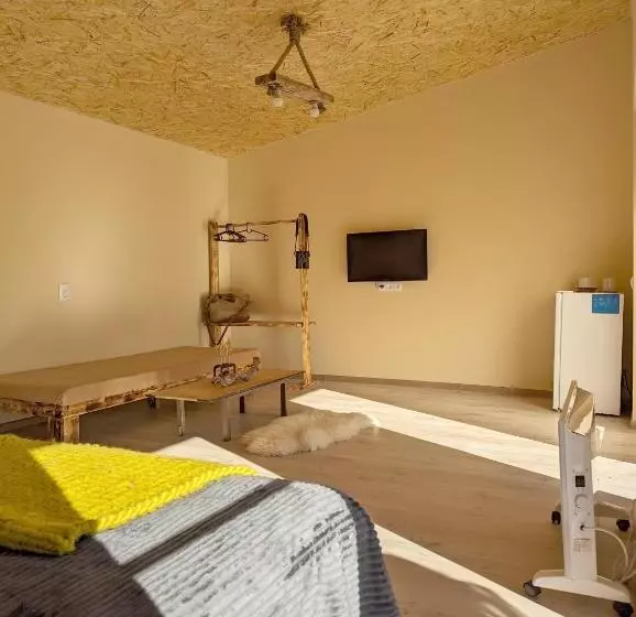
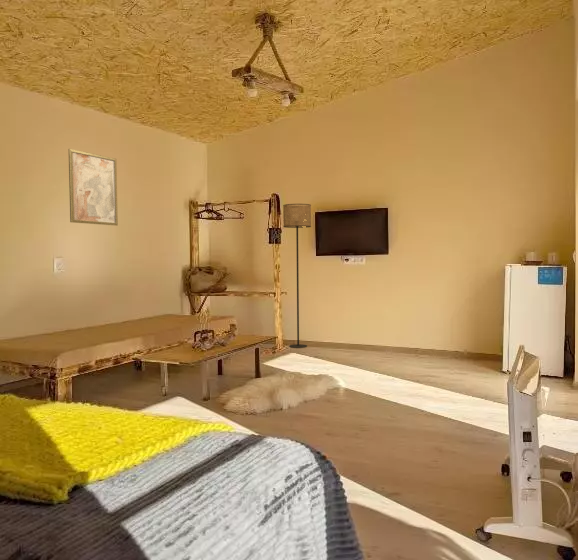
+ floor lamp (297, 276)
+ wall art (94, 189)
